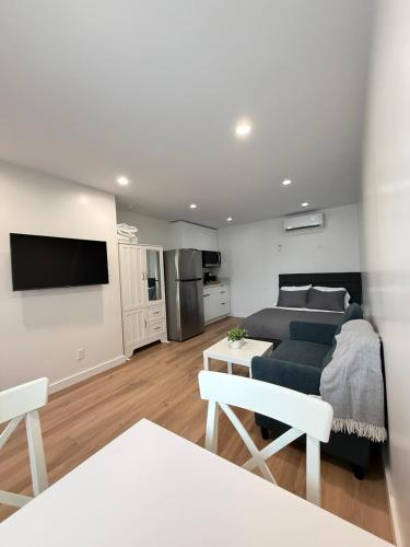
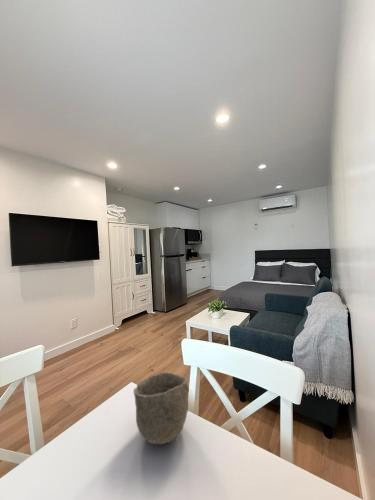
+ bowl (162, 403)
